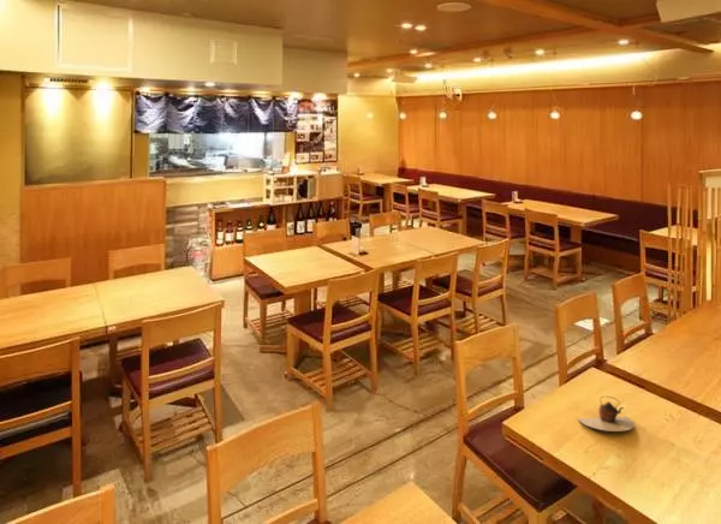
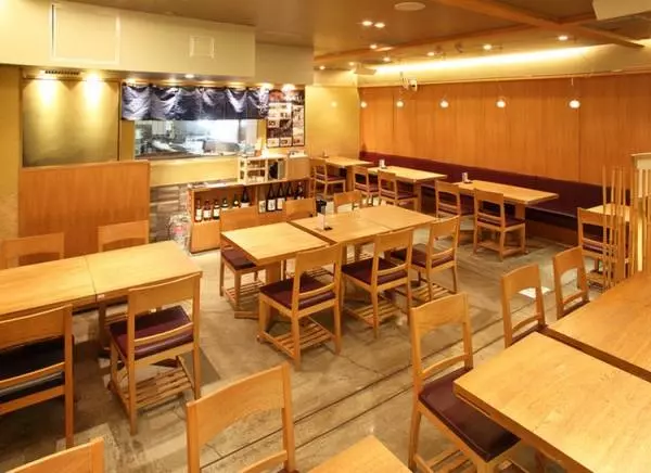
- teapot (606, 407)
